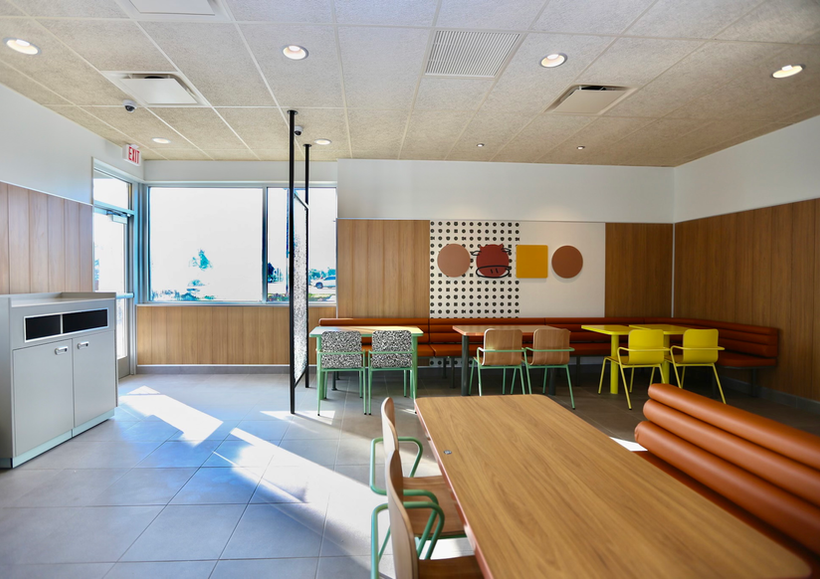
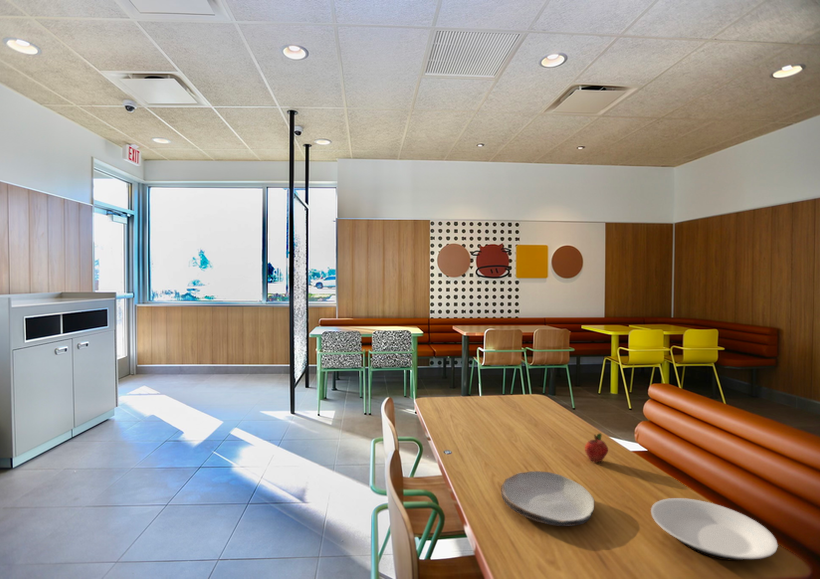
+ plate (546, 497)
+ plate (709, 532)
+ fruit (596, 447)
